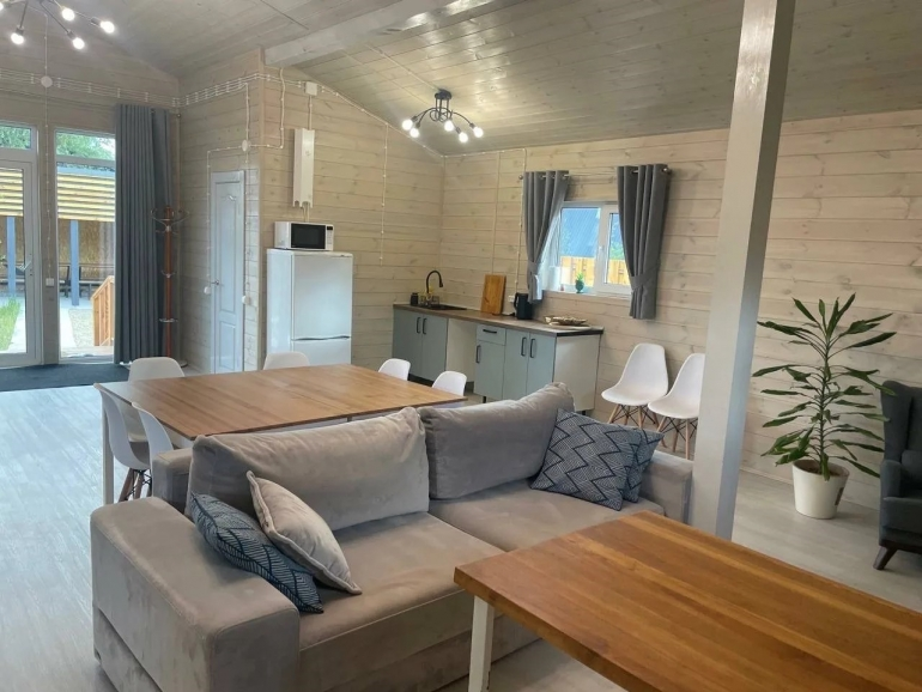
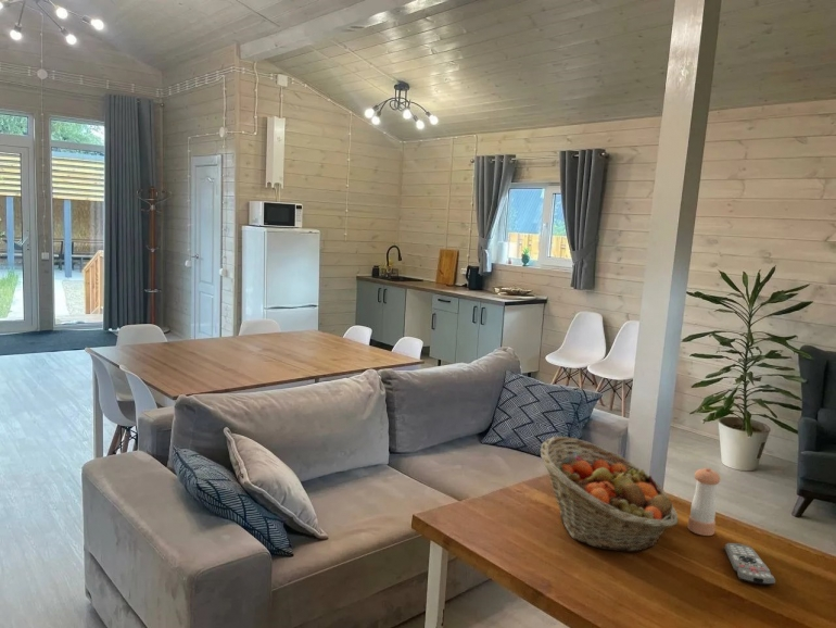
+ remote control (746, 562)
+ pepper shaker (704, 499)
+ fruit basket (605, 489)
